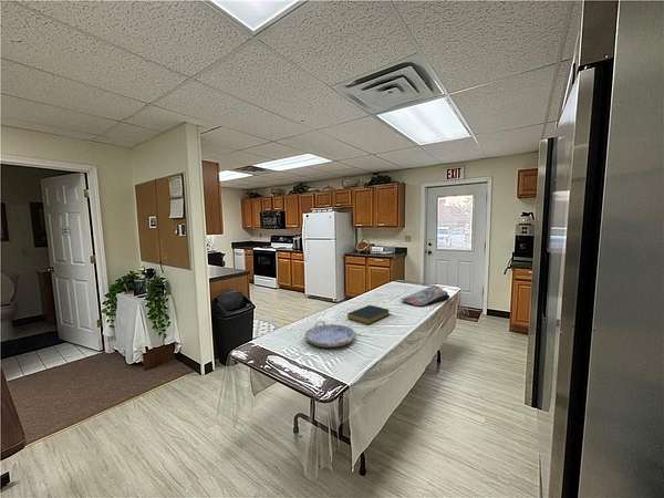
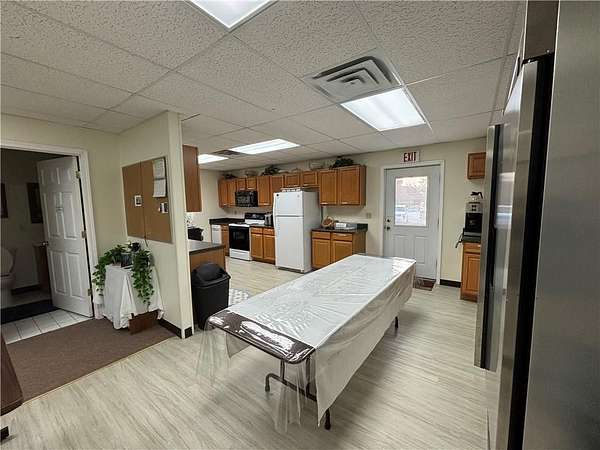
- hardback book (369, 313)
- cushion (425, 294)
- serving tray (330, 334)
